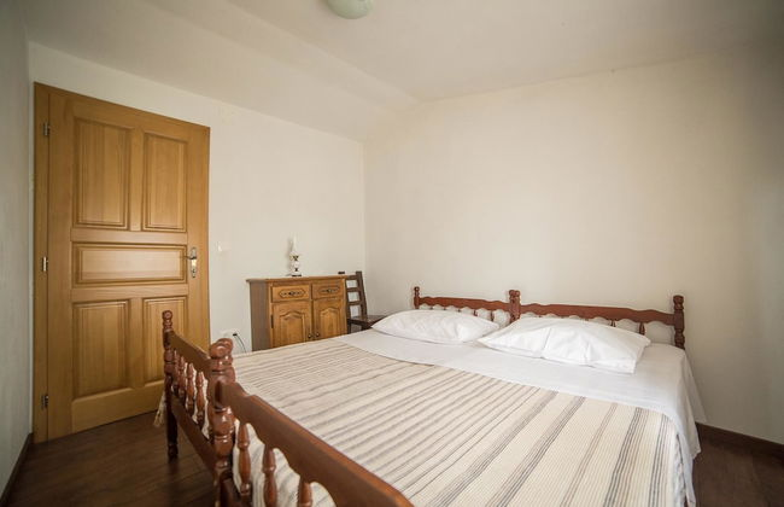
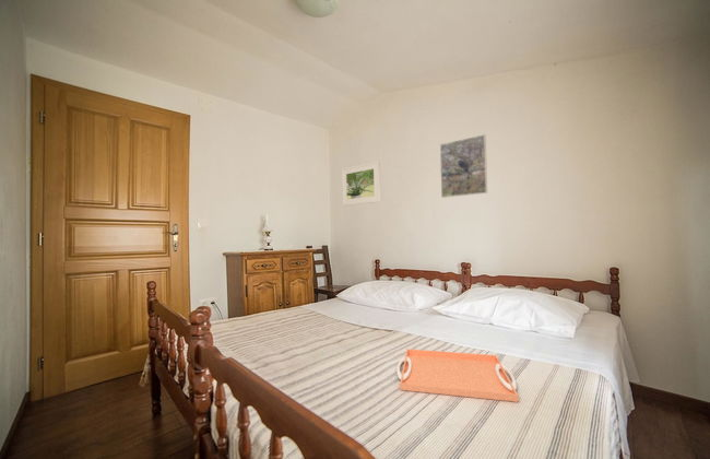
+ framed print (462, 167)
+ serving tray (452, 370)
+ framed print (359, 184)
